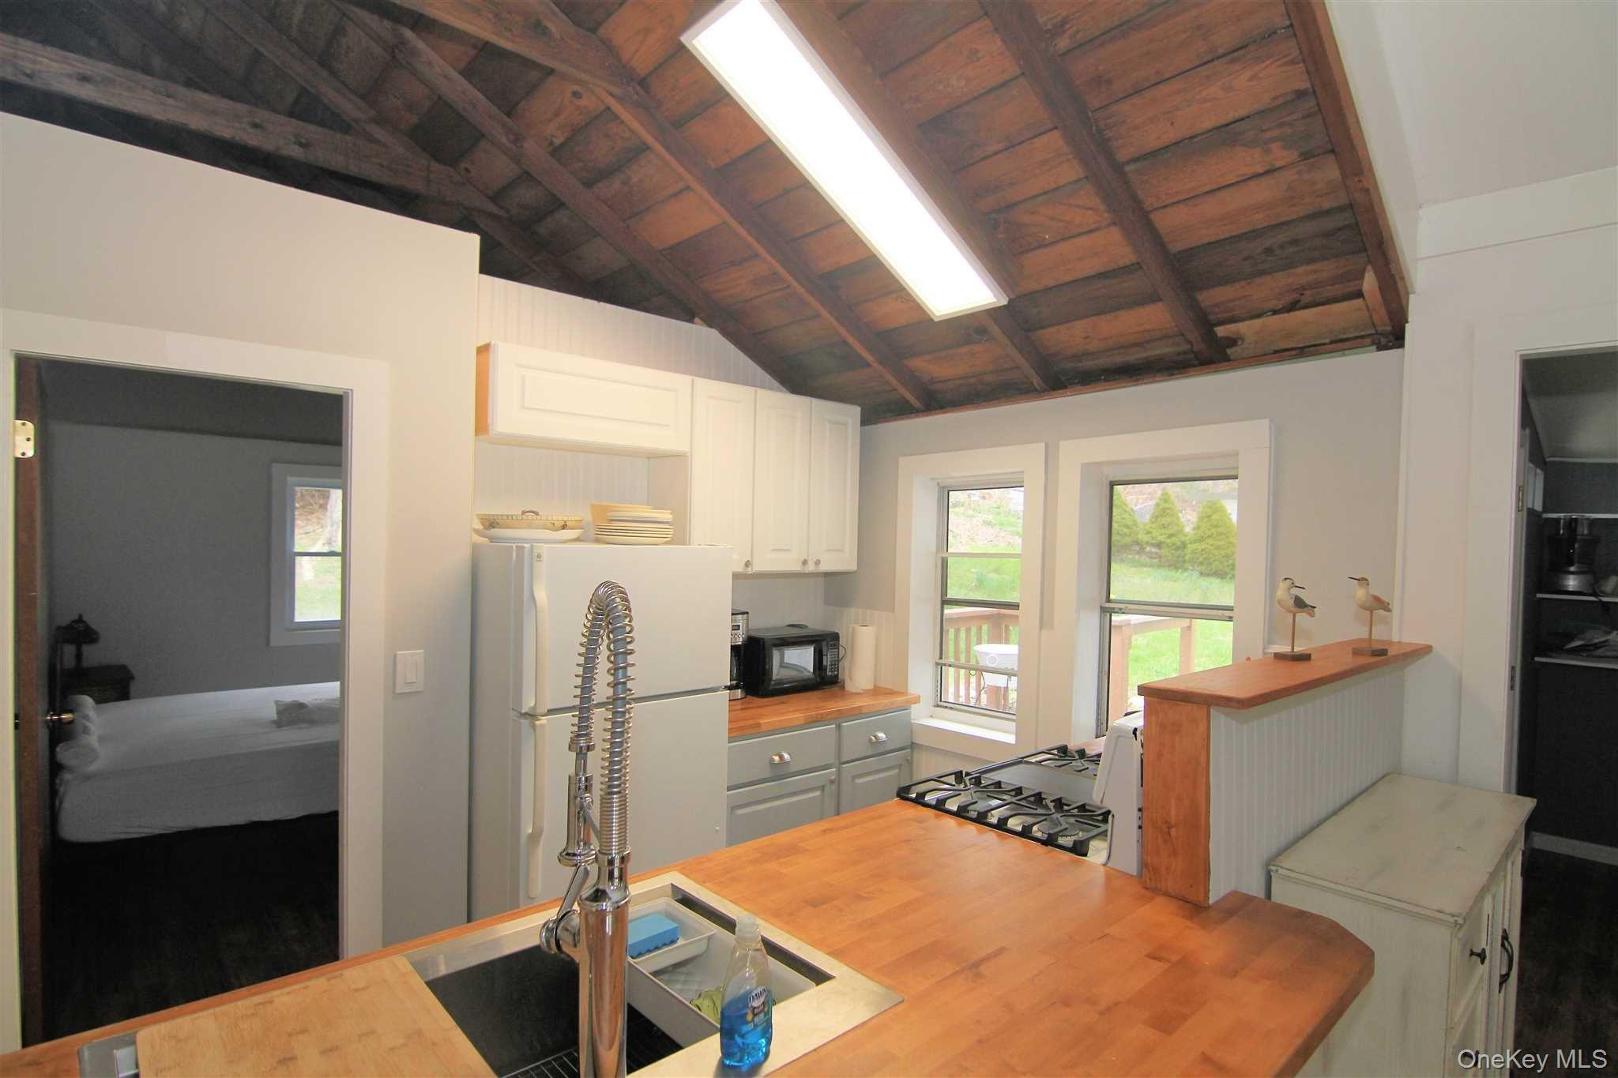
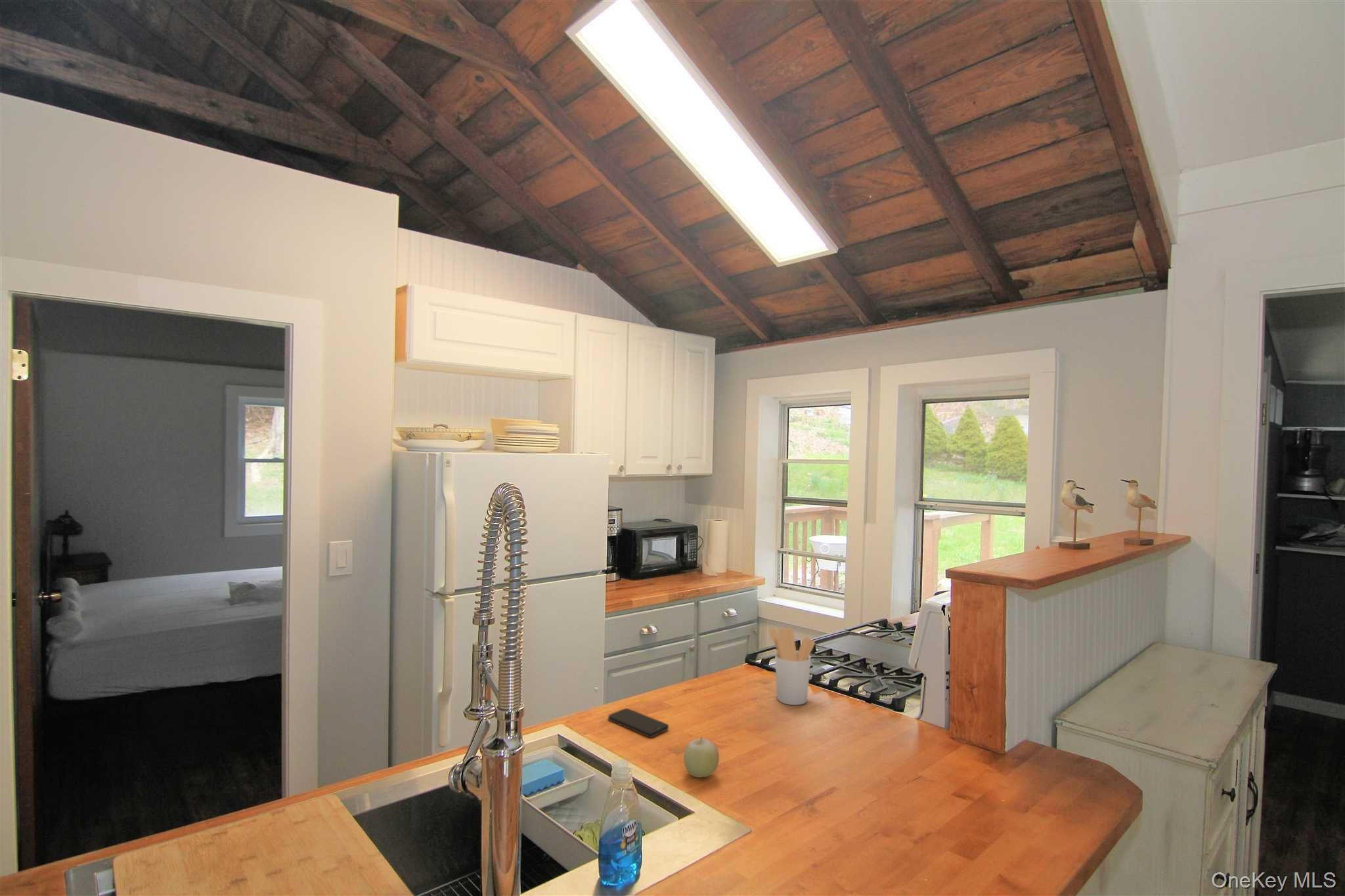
+ utensil holder (788, 664)
+ smartphone (638, 722)
+ fruit (701, 755)
